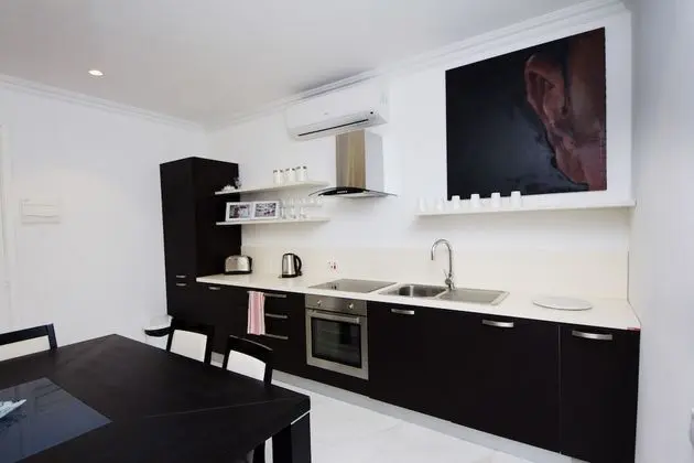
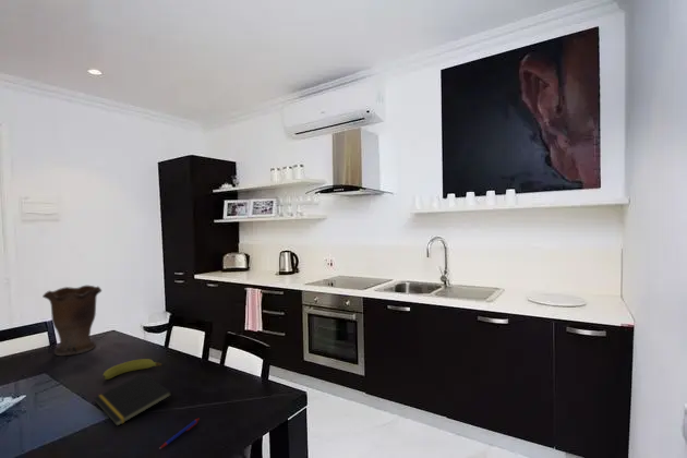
+ vase (75, 318)
+ pen (180, 432)
+ fruit (131, 369)
+ notepad (132, 396)
